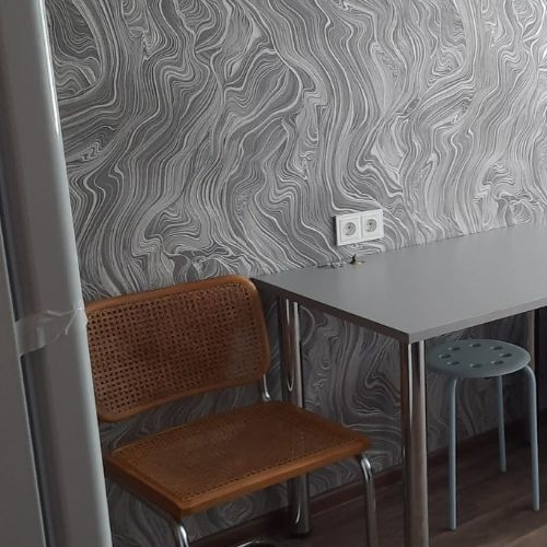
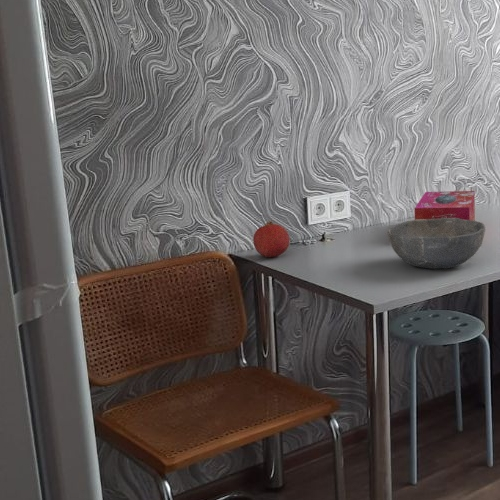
+ tissue box (446, 215)
+ fruit (271, 239)
+ bowl (436, 245)
